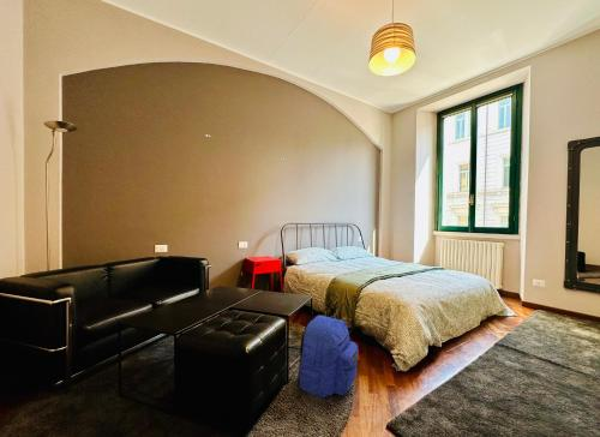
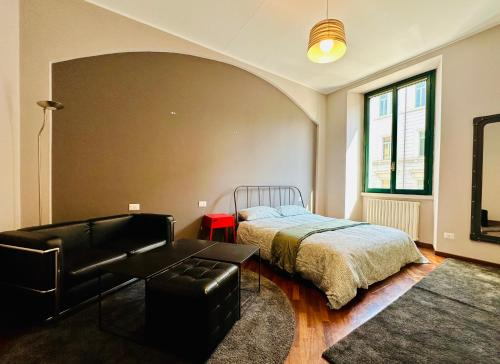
- backpack (329, 351)
